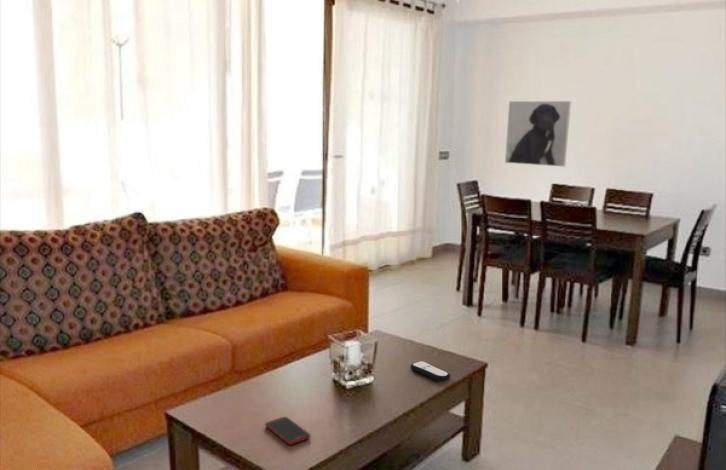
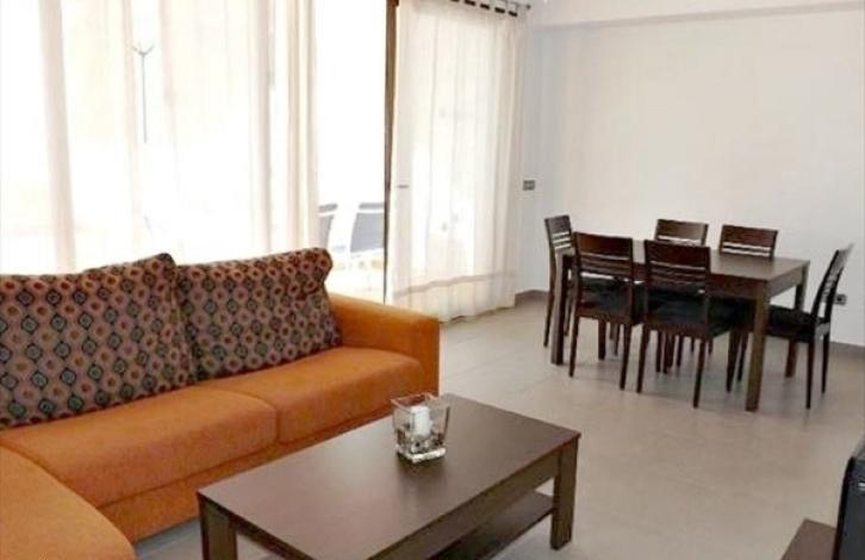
- remote control (430, 370)
- cell phone (287, 430)
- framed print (536, 133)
